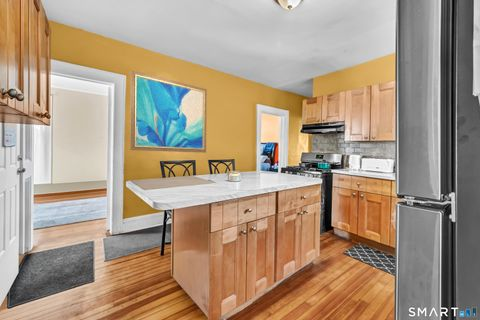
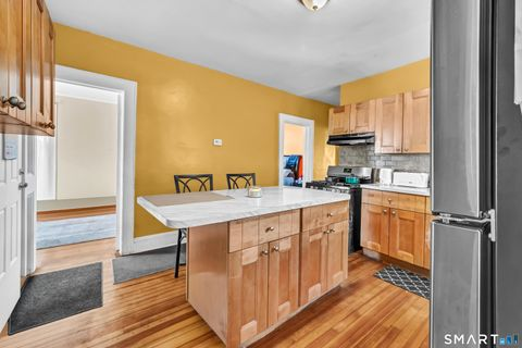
- wall art (173, 116)
